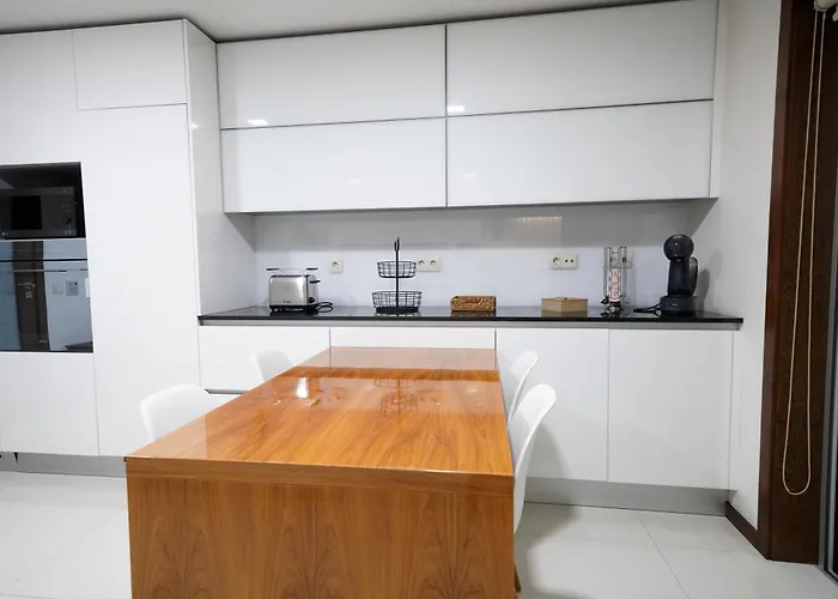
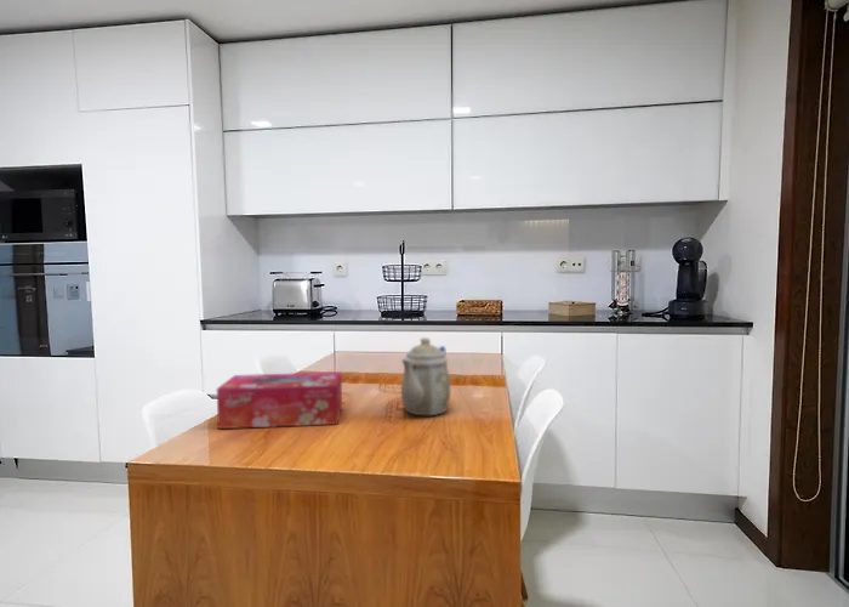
+ tissue box (284, 398)
+ teapot (426, 374)
